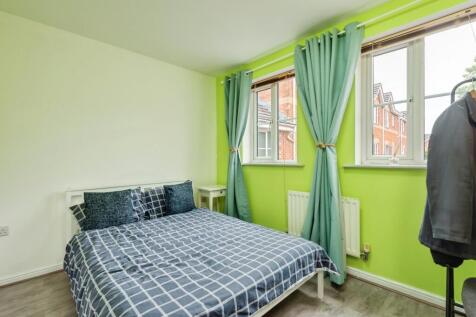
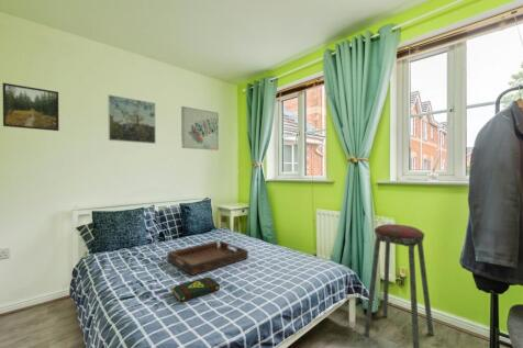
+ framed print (133, 120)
+ serving tray (208, 255)
+ wall art (200, 128)
+ book (196, 288)
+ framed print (32, 108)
+ music stool (388, 280)
